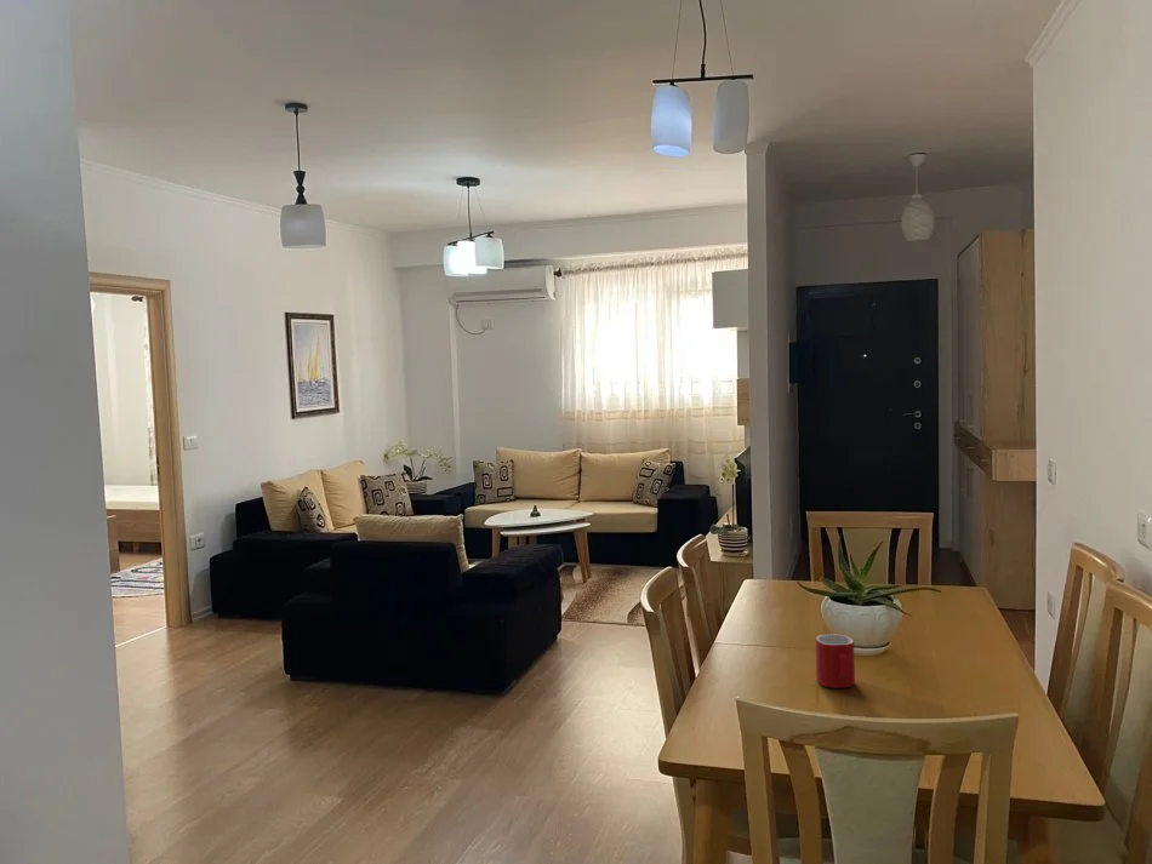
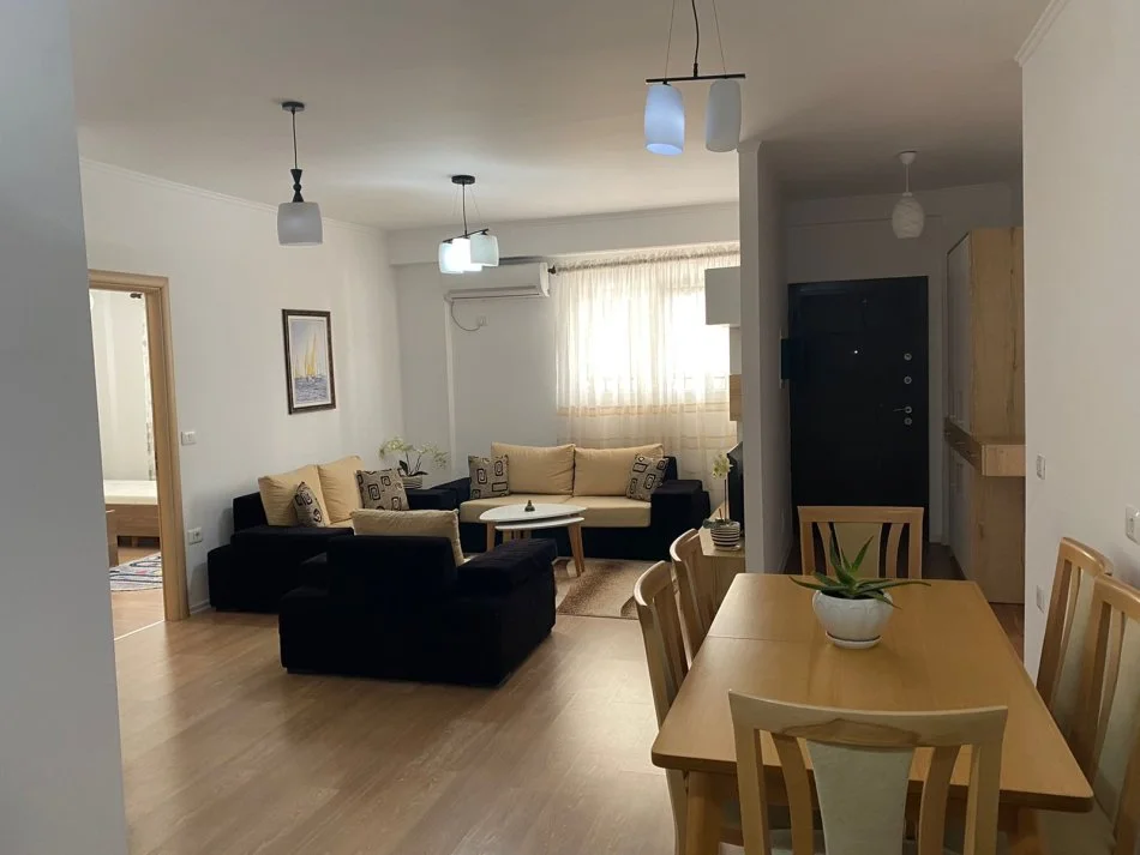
- mug (837, 663)
